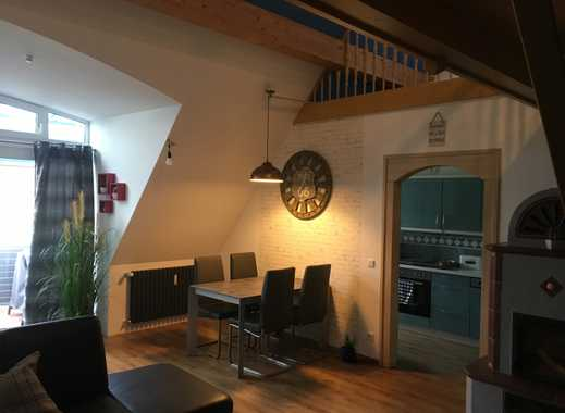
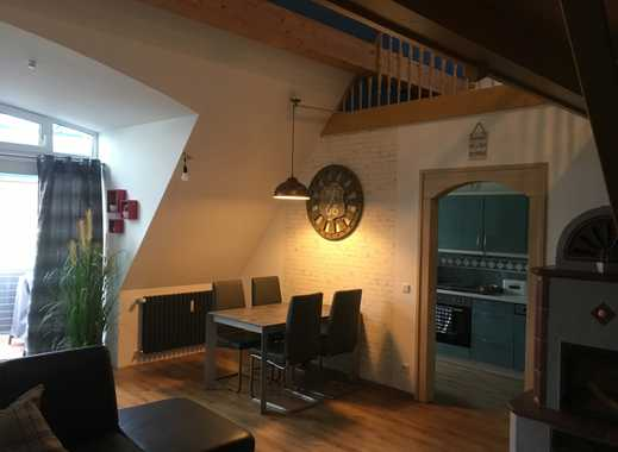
- potted plant (349, 346)
